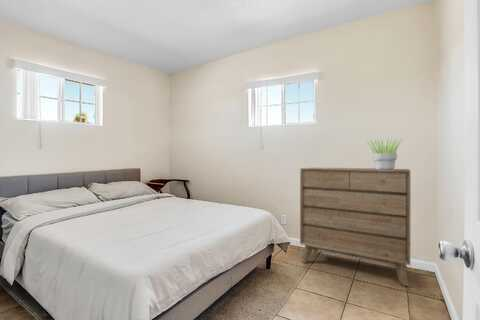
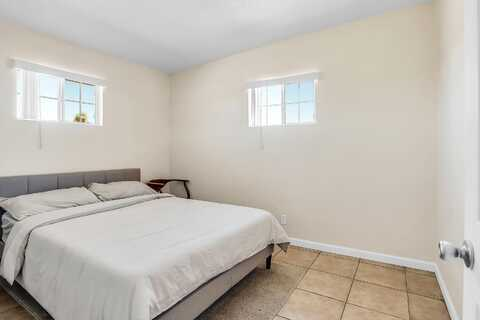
- potted plant (383, 154)
- dresser (352, 216)
